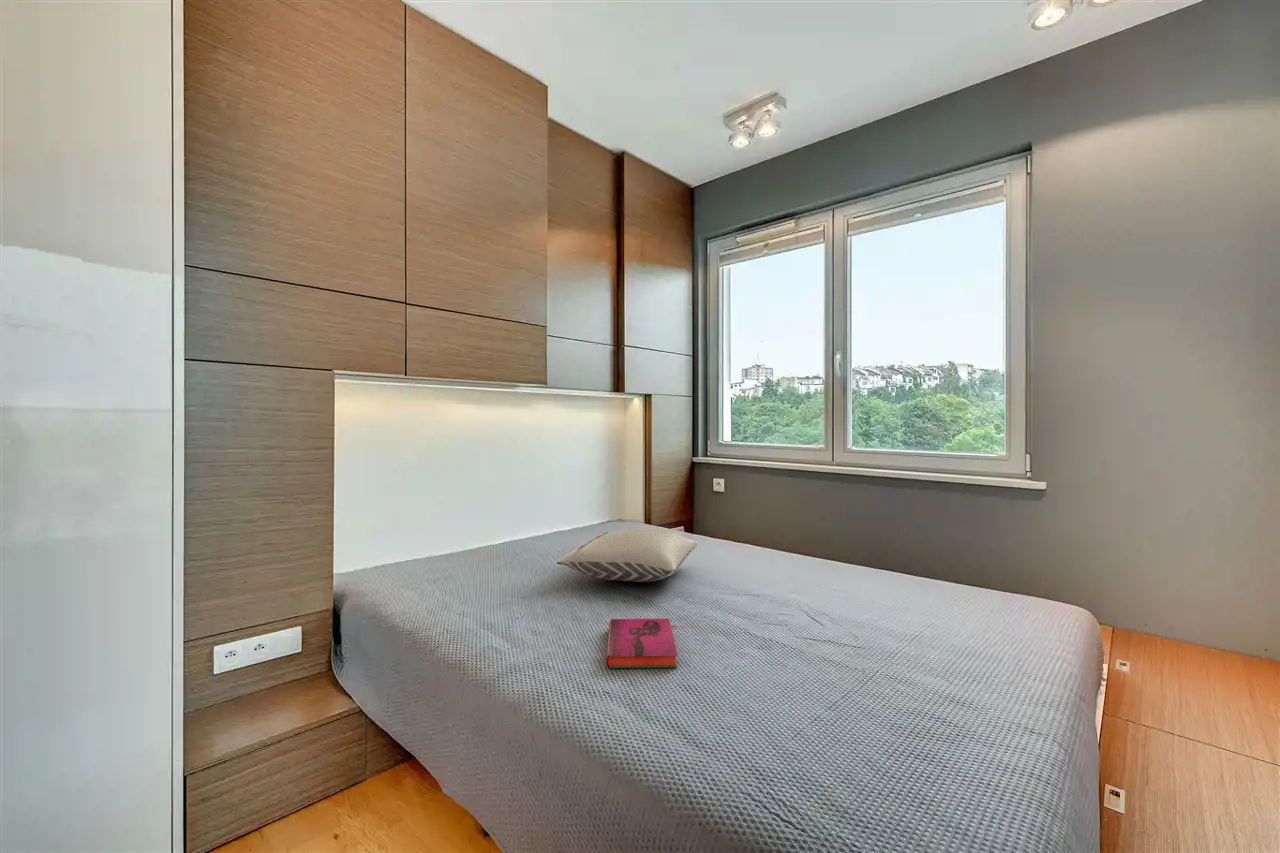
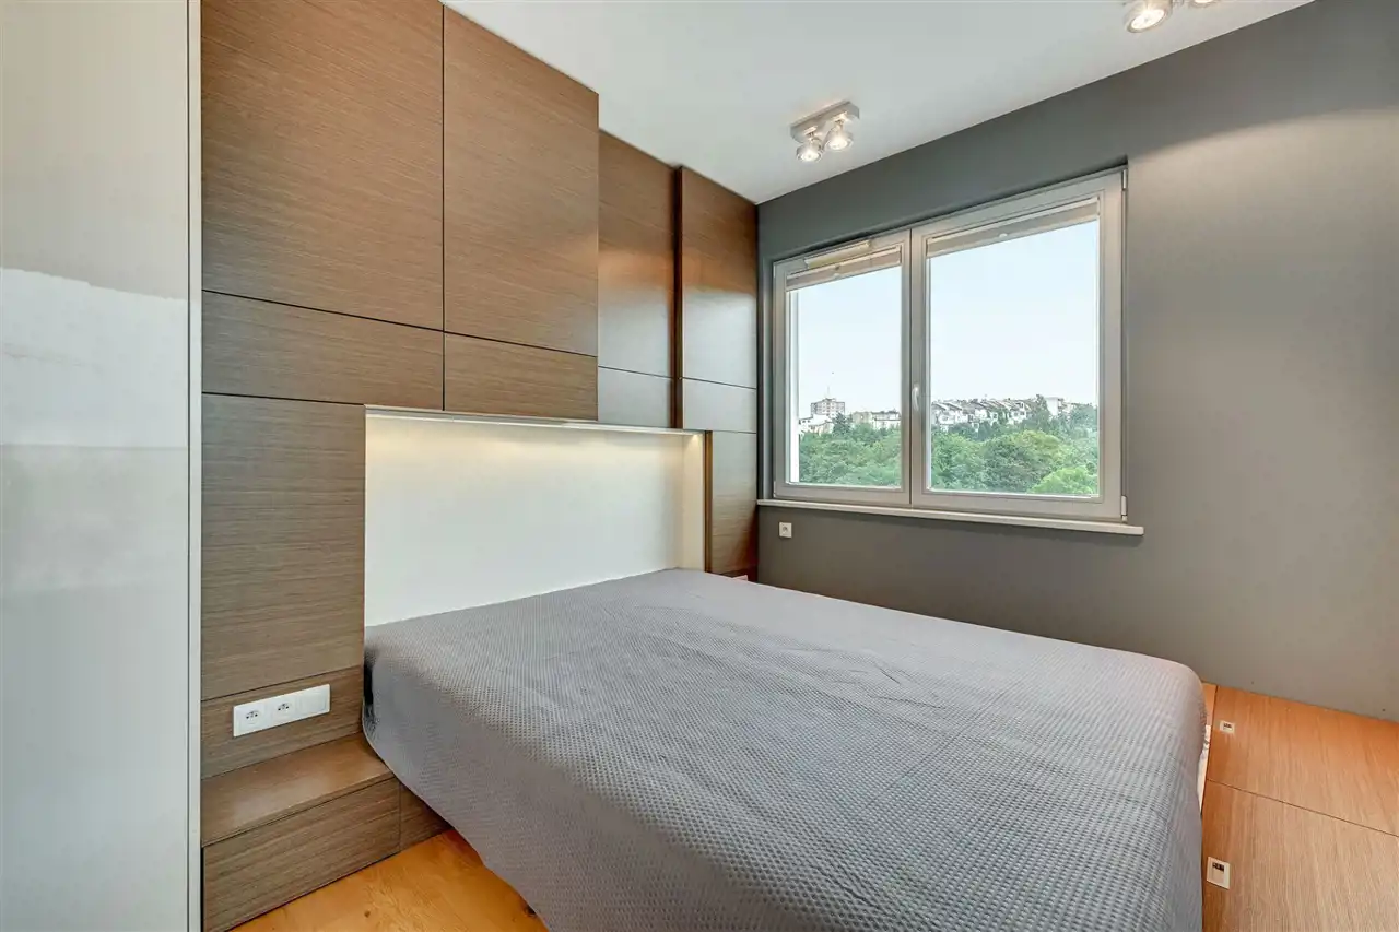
- pillow (631, 553)
- hardback book (640, 641)
